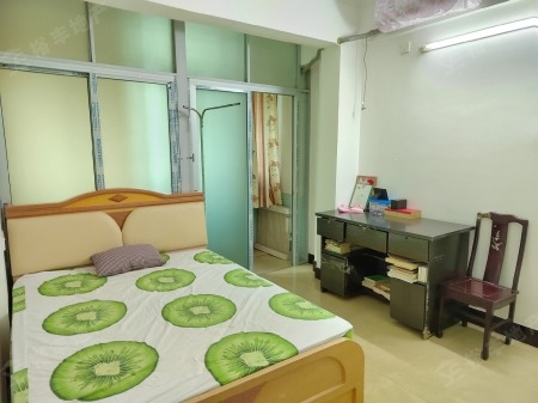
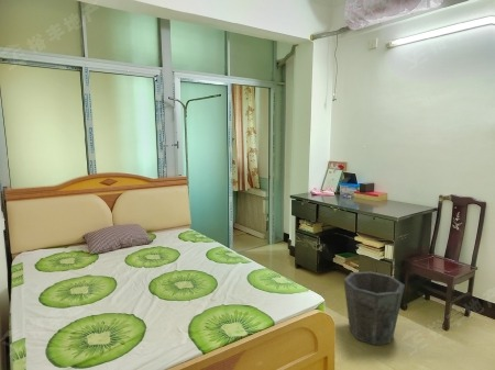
+ waste bin (372, 307)
